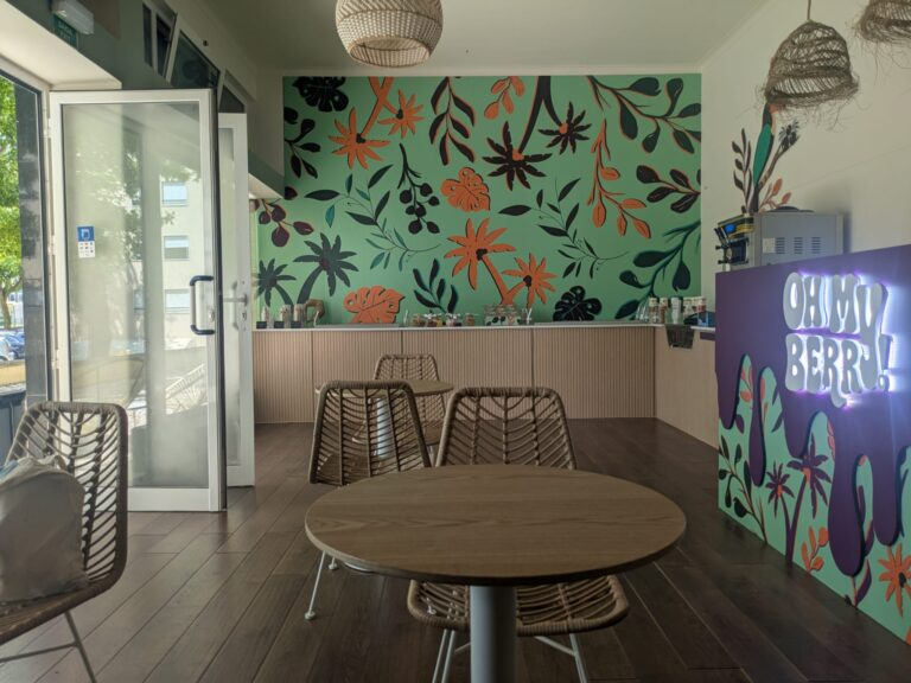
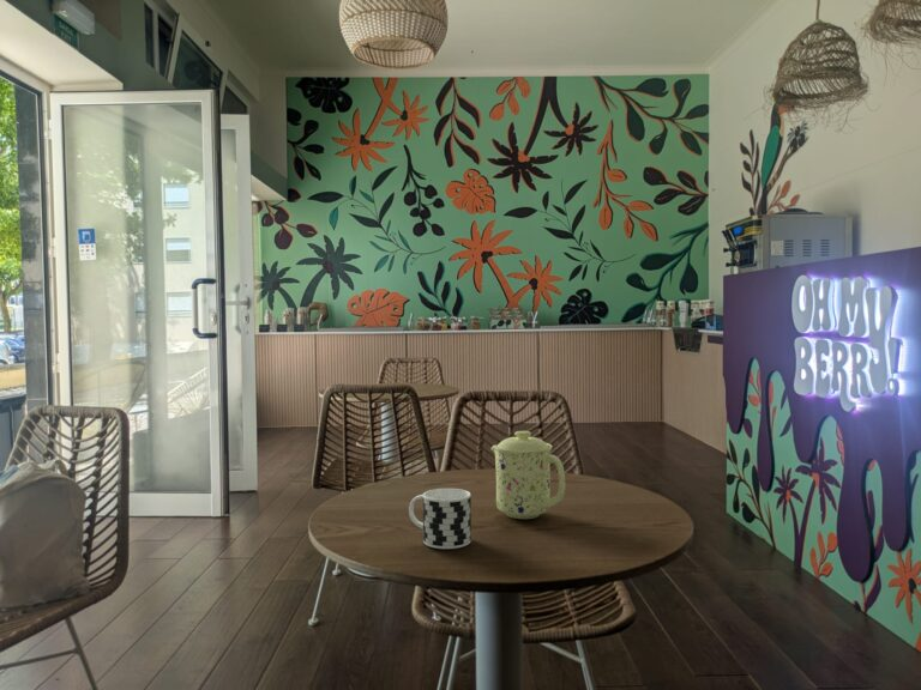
+ mug (526, 473)
+ cup (439, 516)
